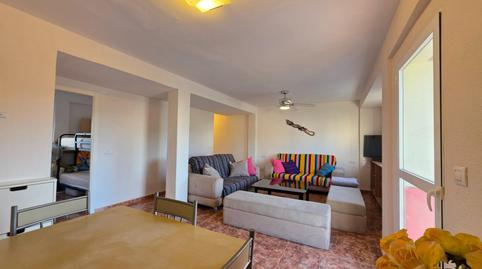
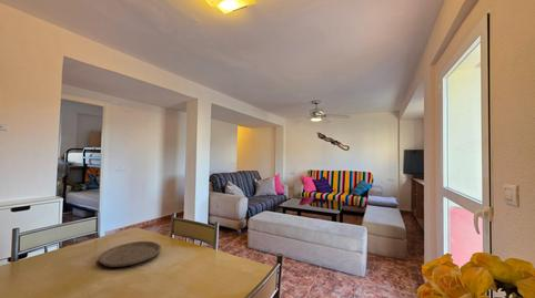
+ plate (131, 253)
